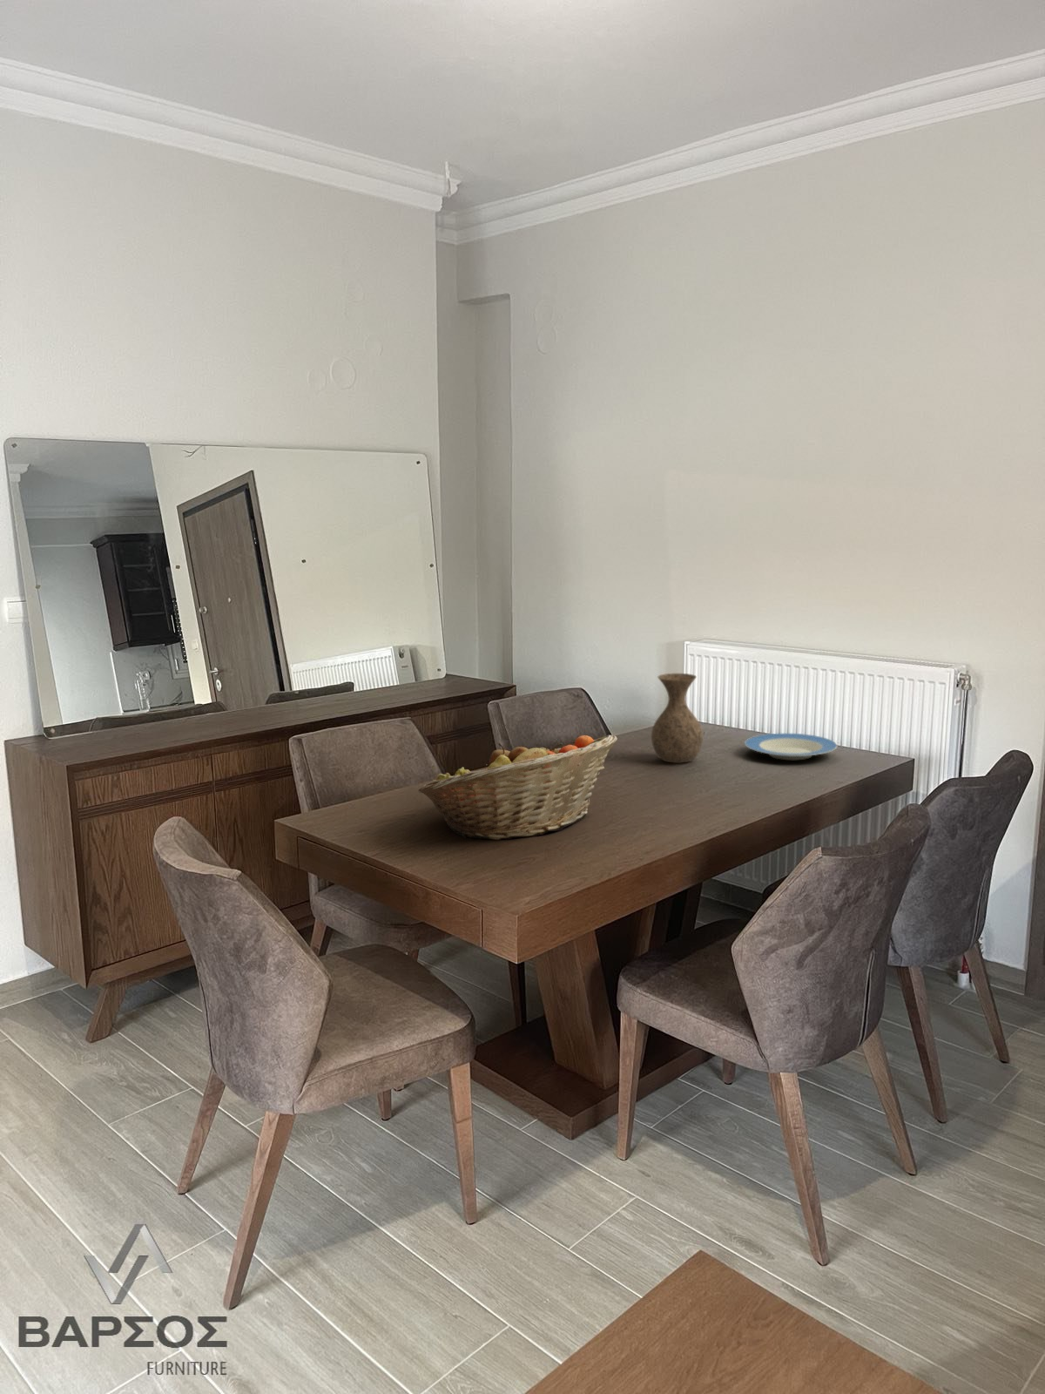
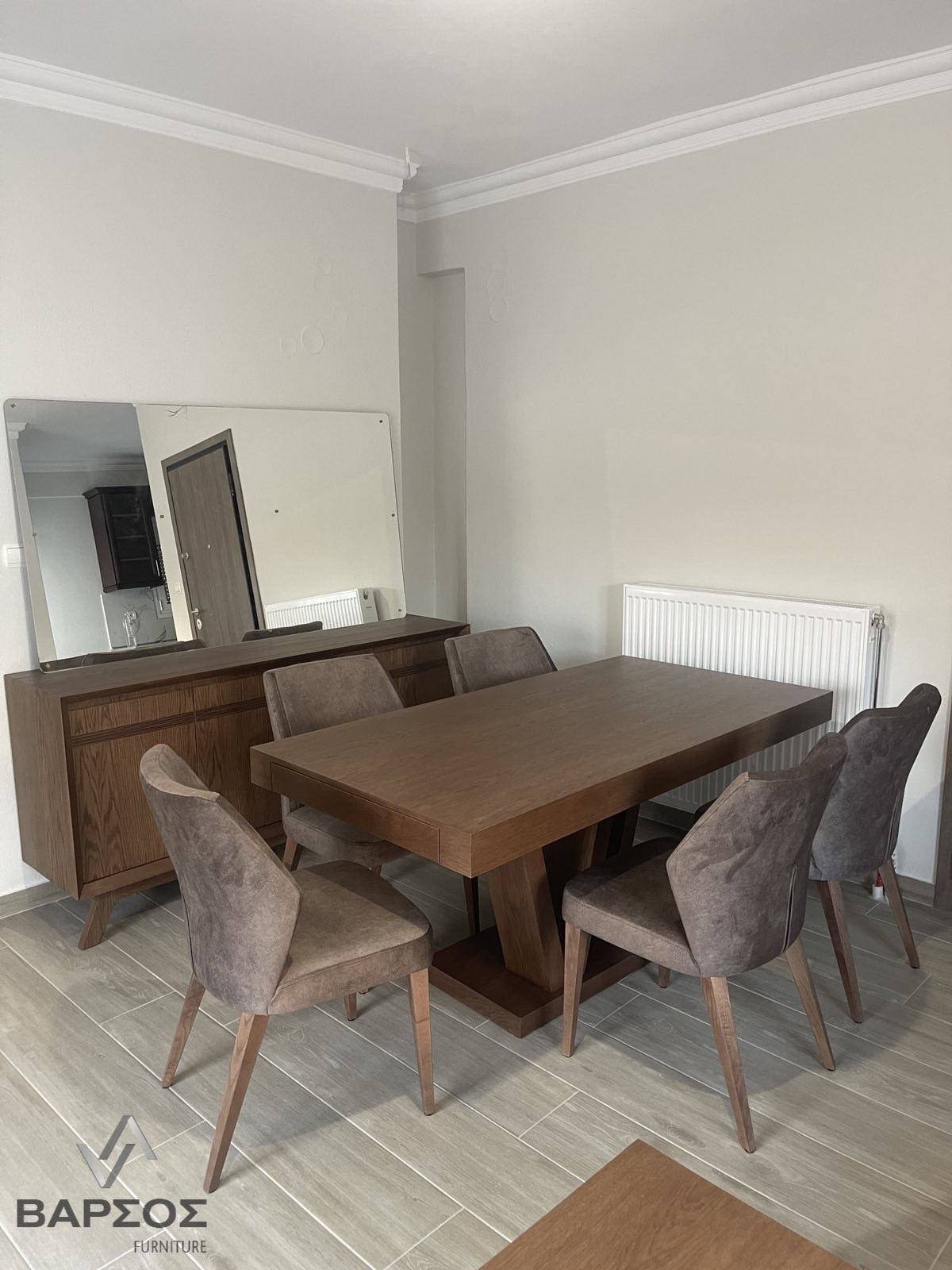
- vase (676, 718)
- plate (790, 749)
- fruit basket (520, 779)
